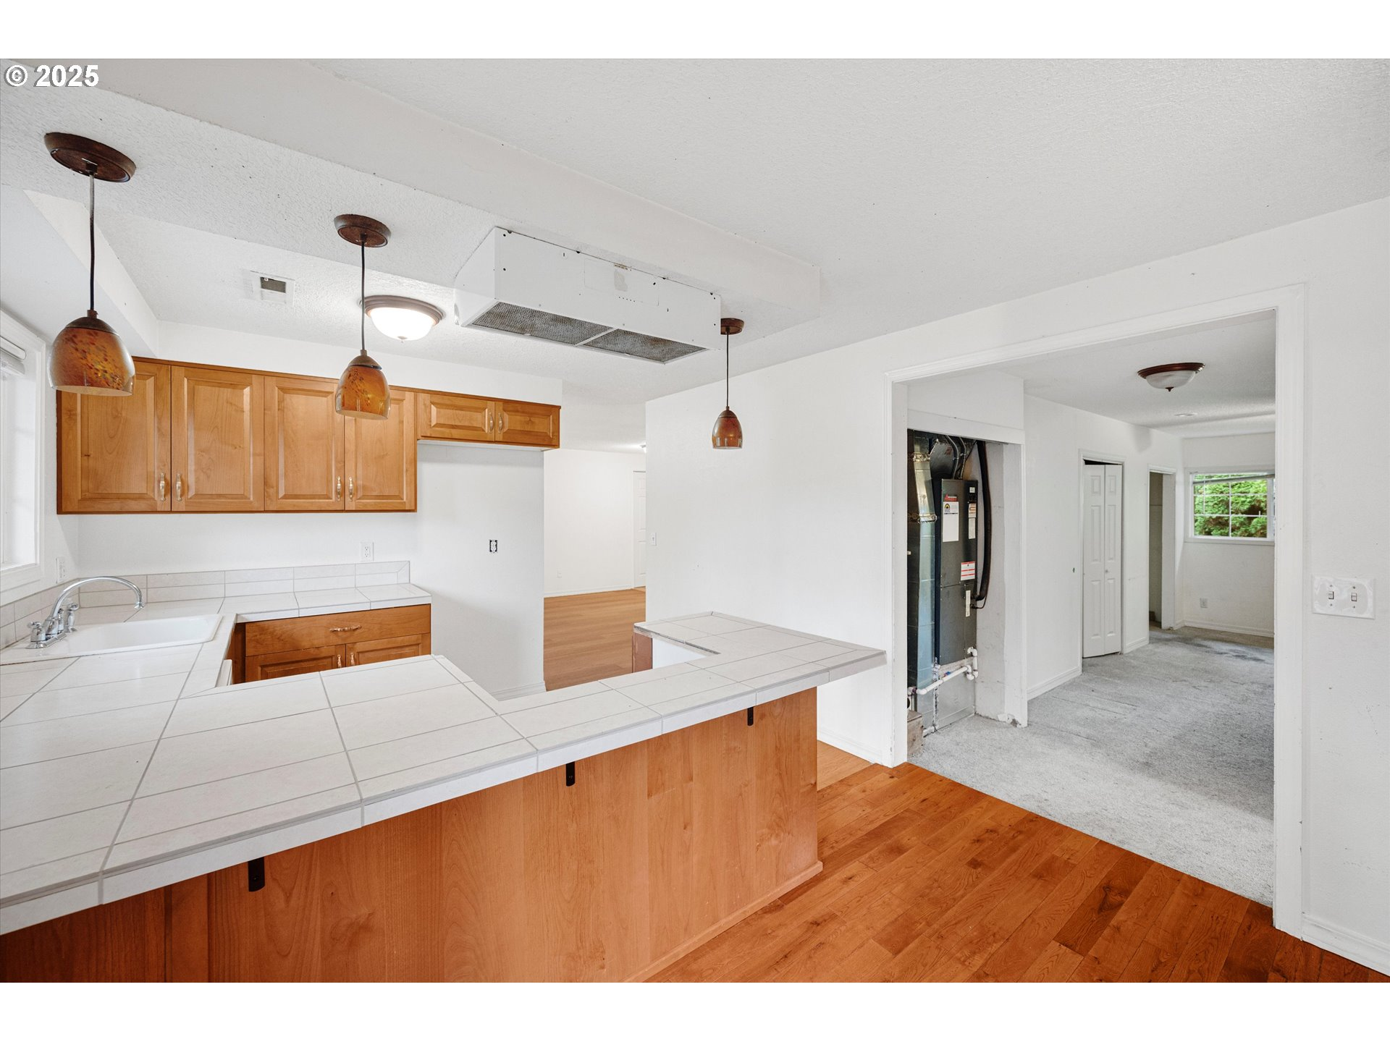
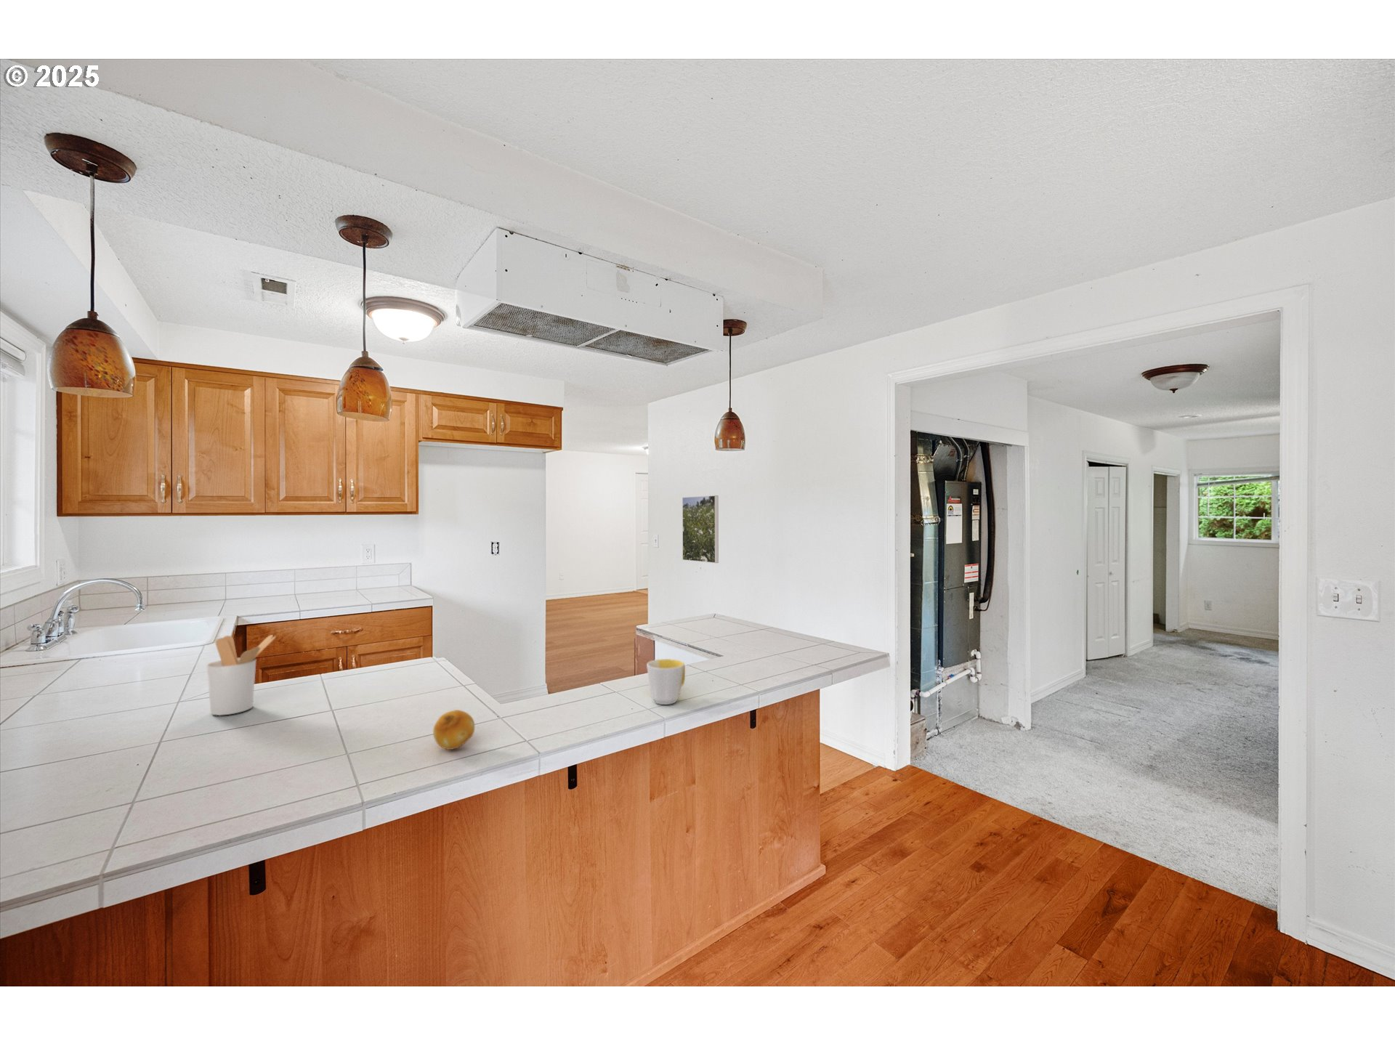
+ fruit (454, 728)
+ utensil holder (244, 671)
+ mug (670, 680)
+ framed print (700, 528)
